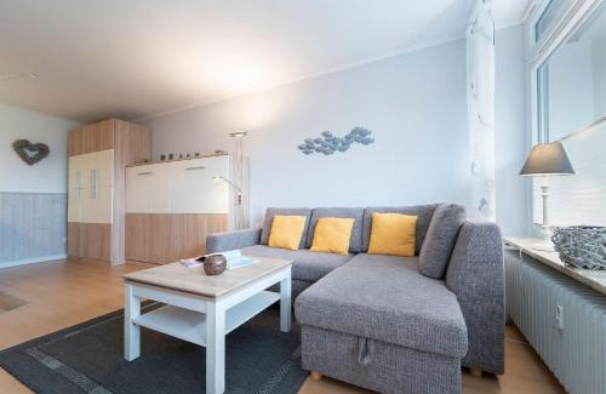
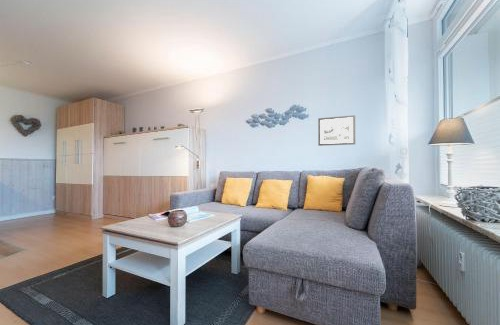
+ picture frame (336, 131)
